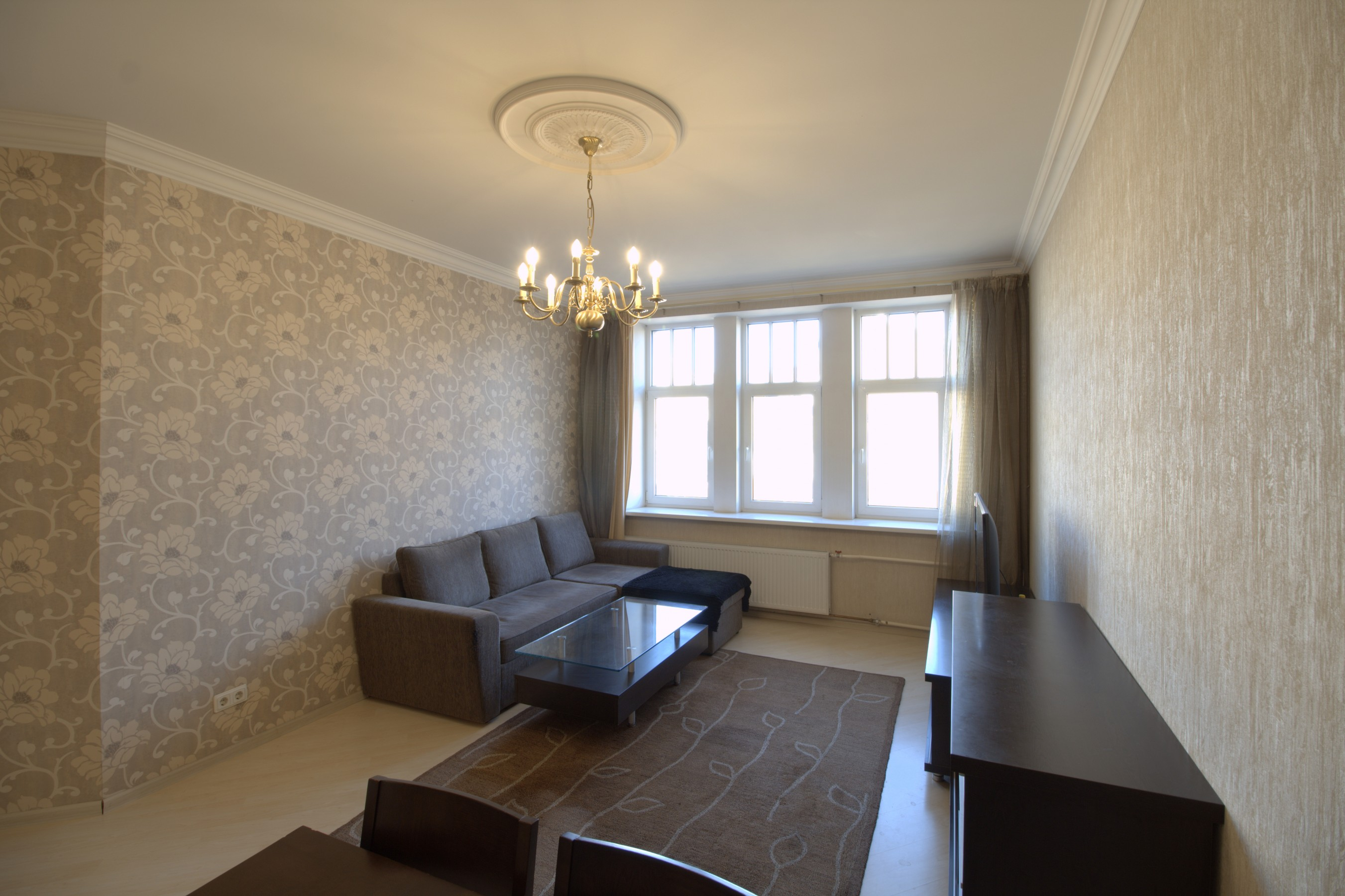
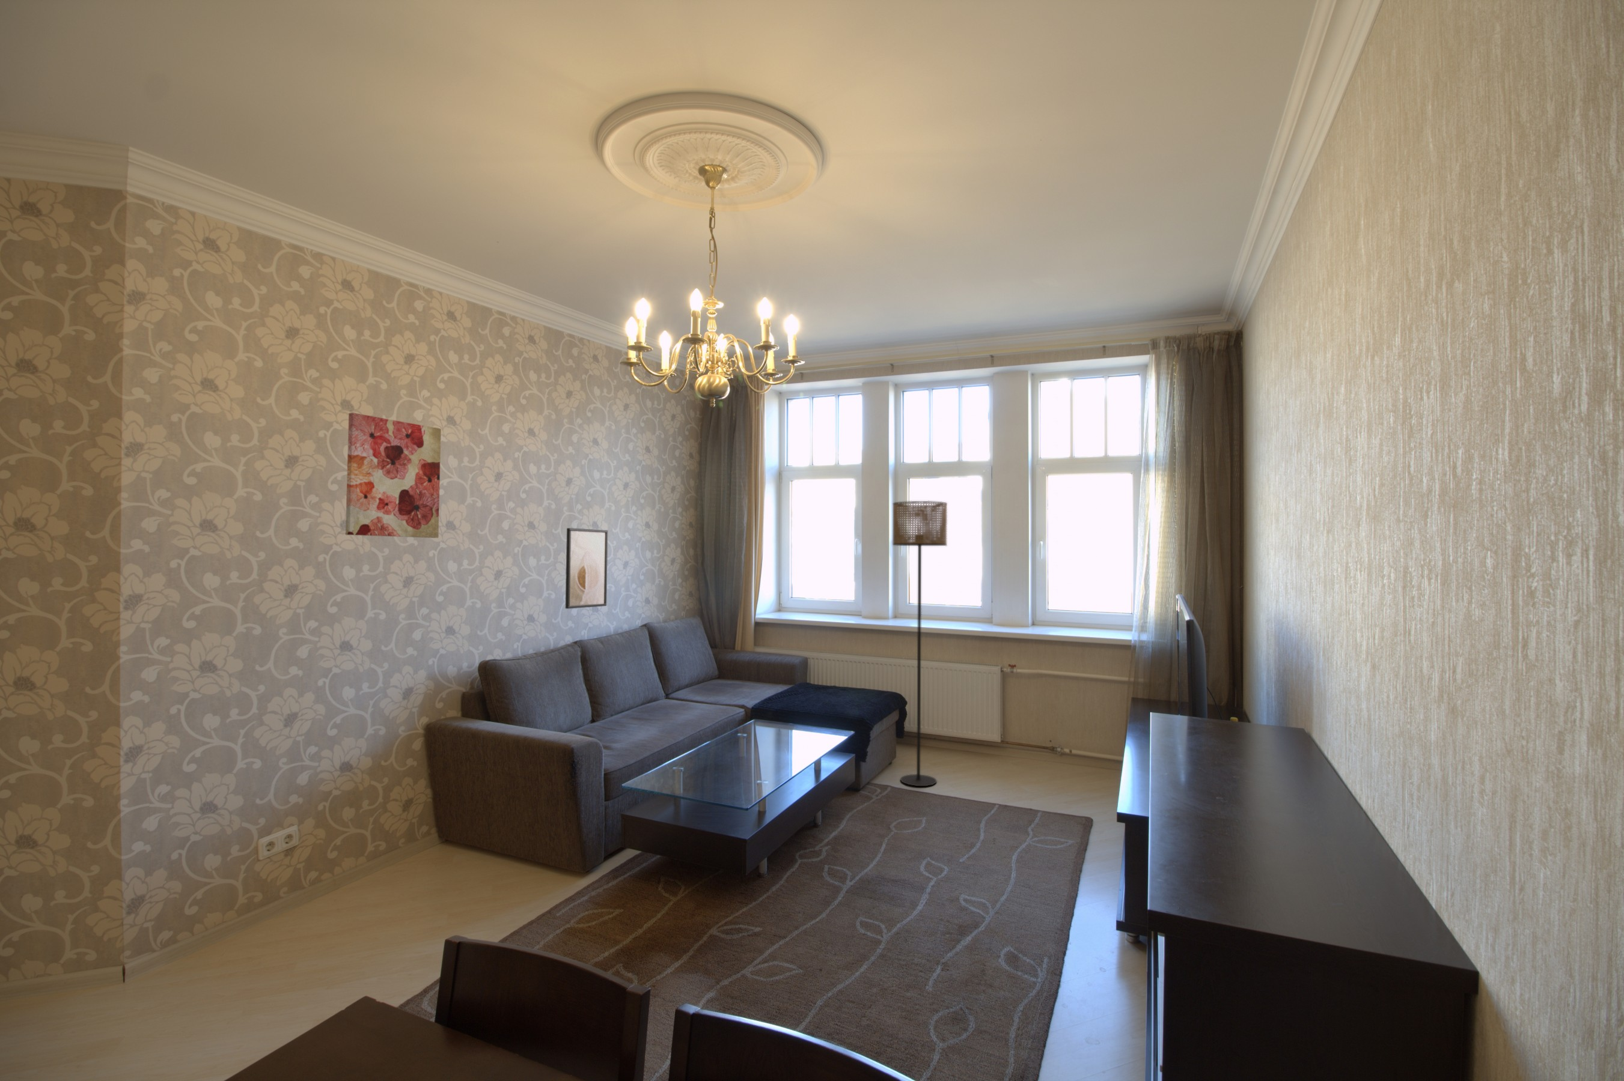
+ floor lamp (919, 641)
+ wall art (396, 479)
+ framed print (587, 568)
